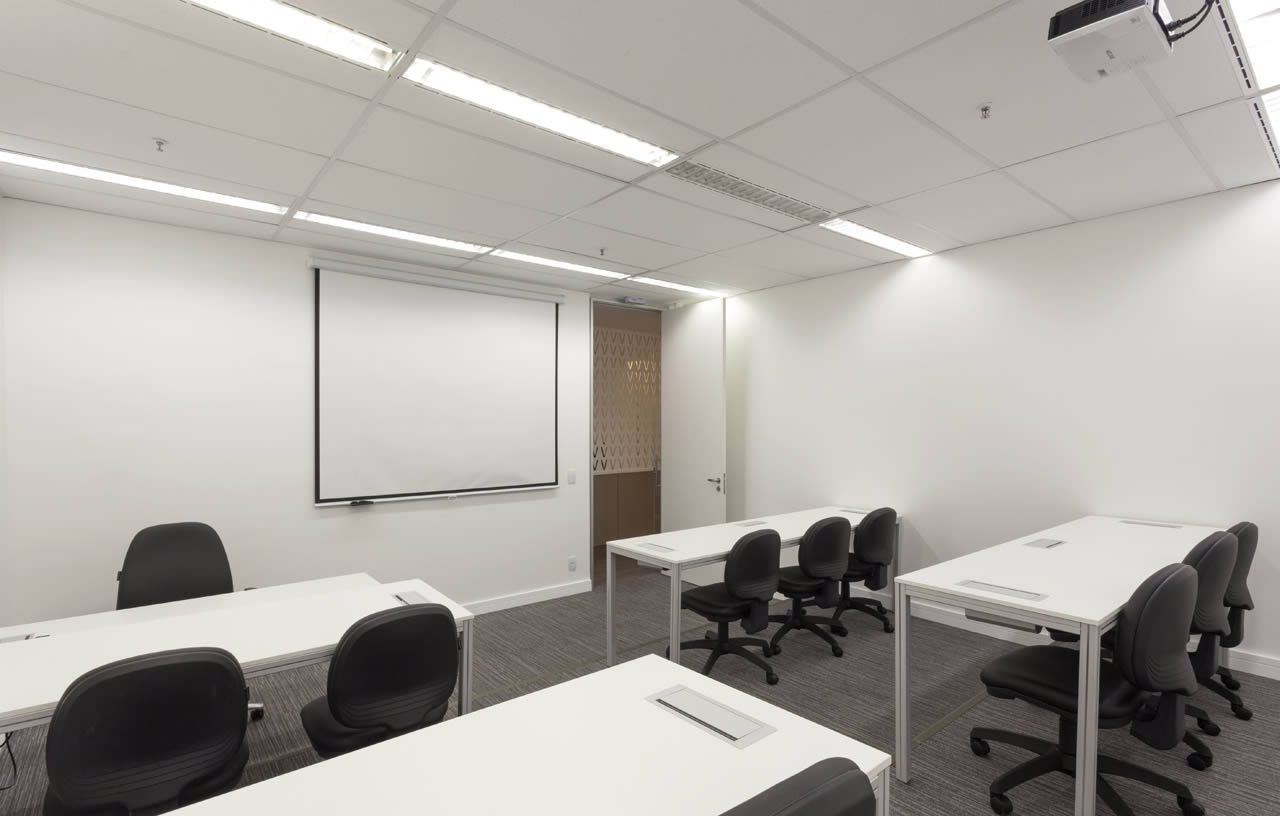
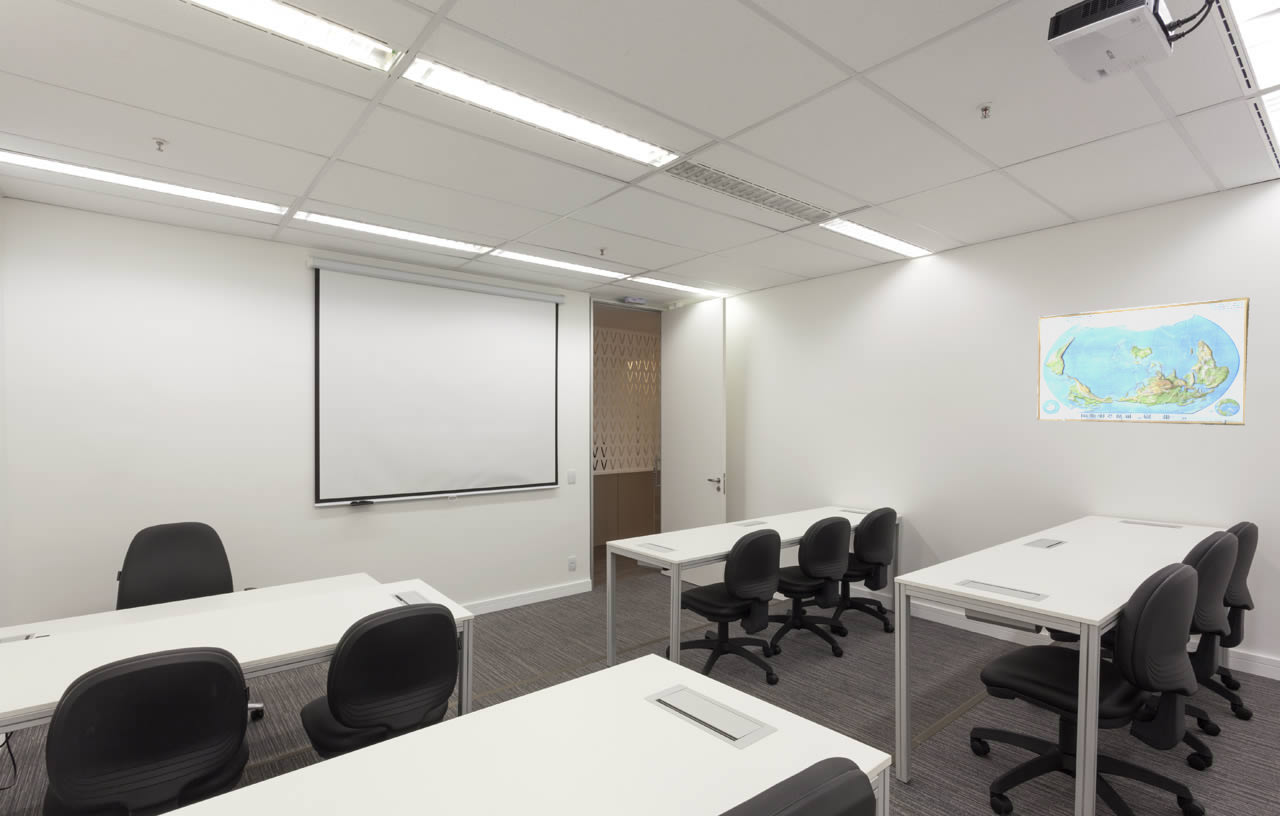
+ world map (1131, 365)
